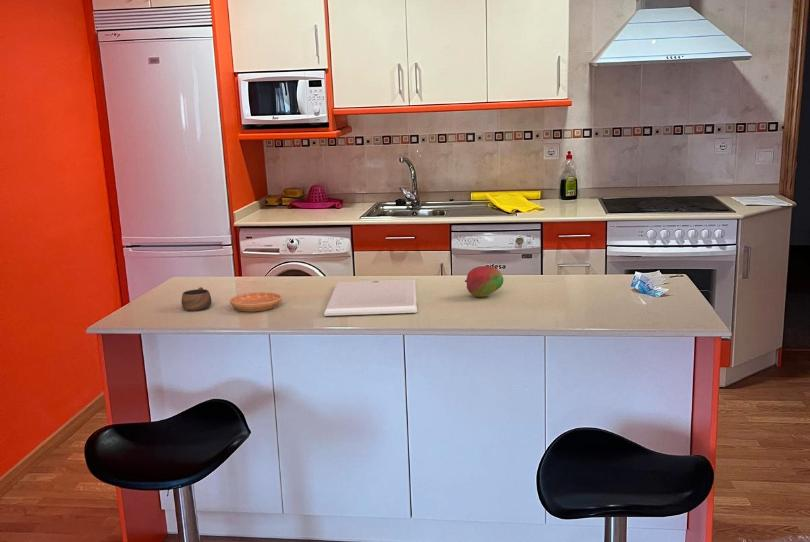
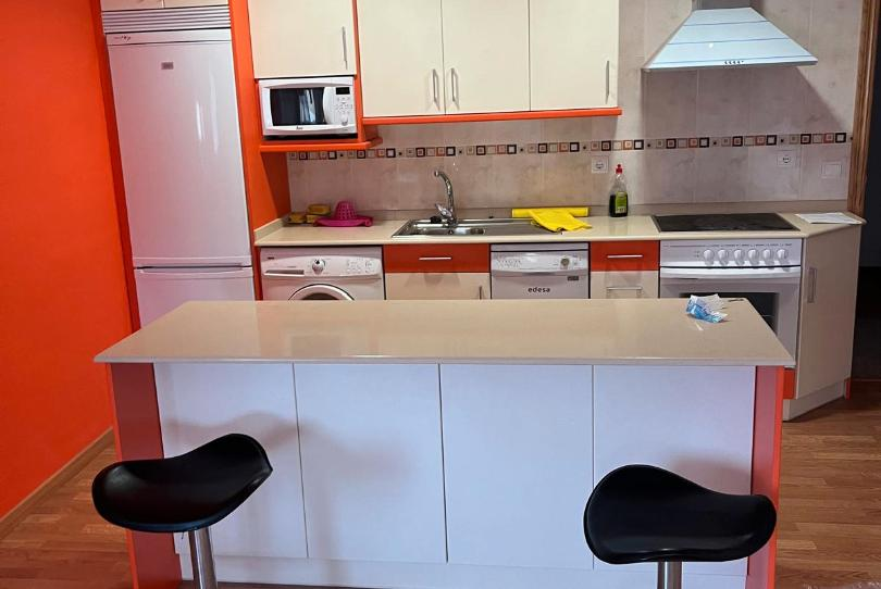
- fruit (484, 281)
- cup (198, 298)
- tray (373, 296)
- saucer (256, 302)
